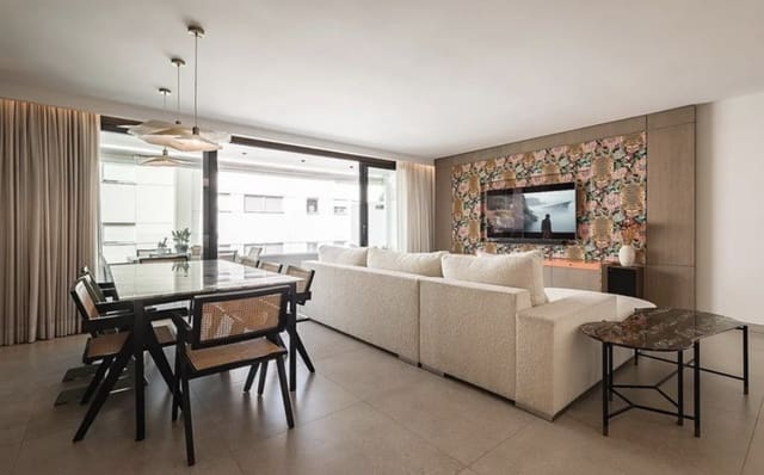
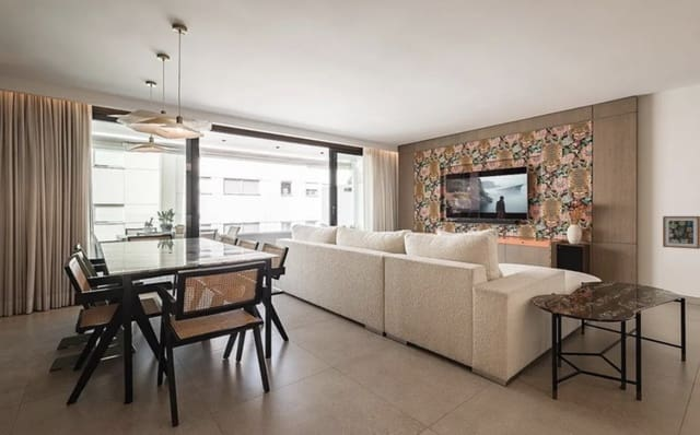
+ wall art (680, 232)
